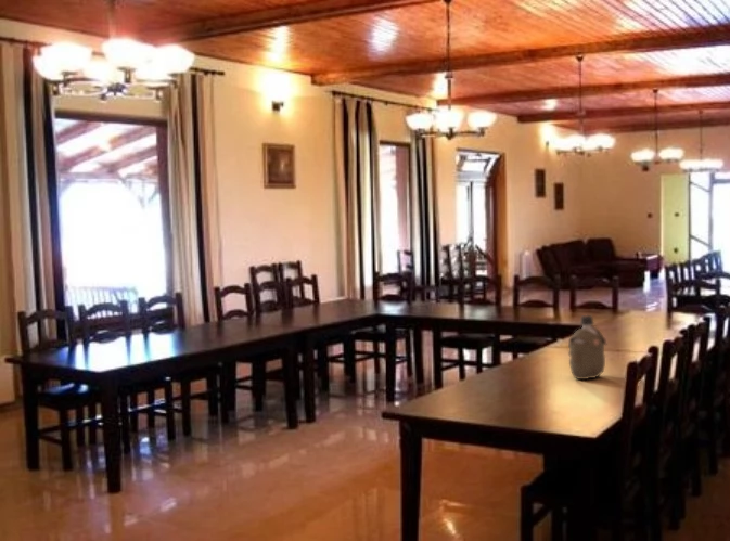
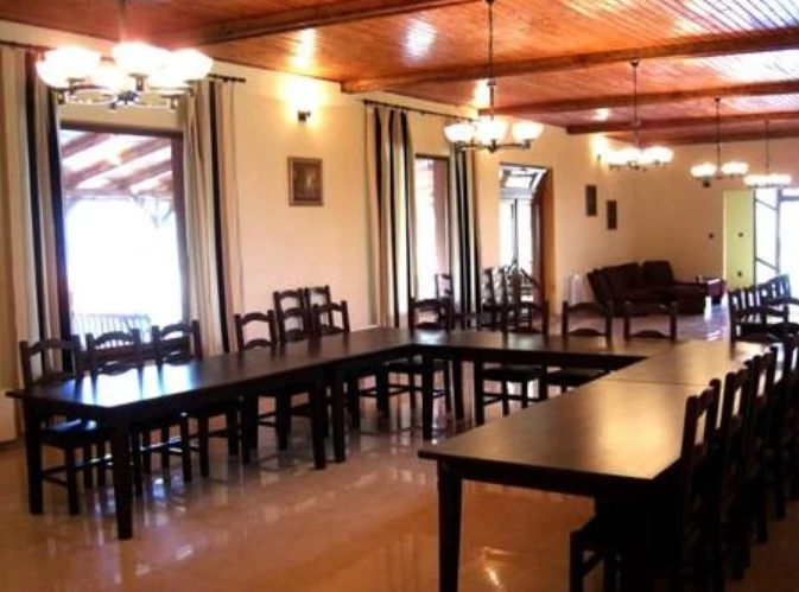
- water bottle (588, 346)
